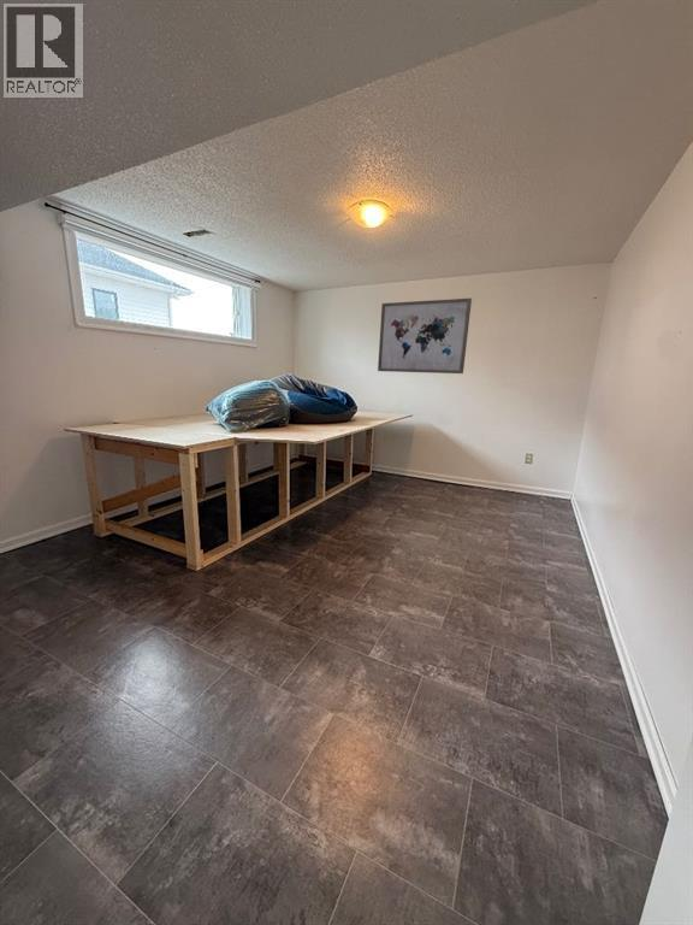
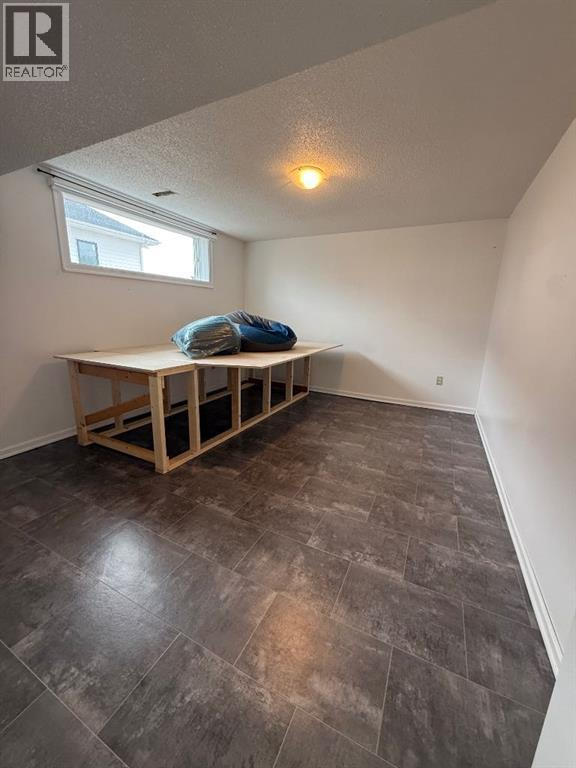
- wall art (421, 337)
